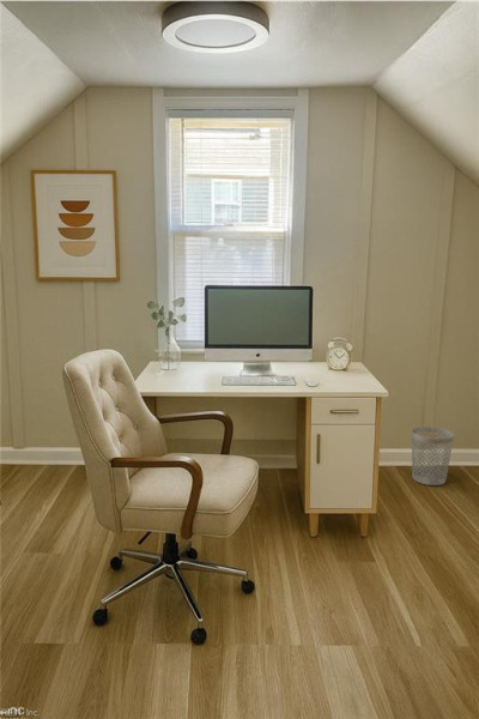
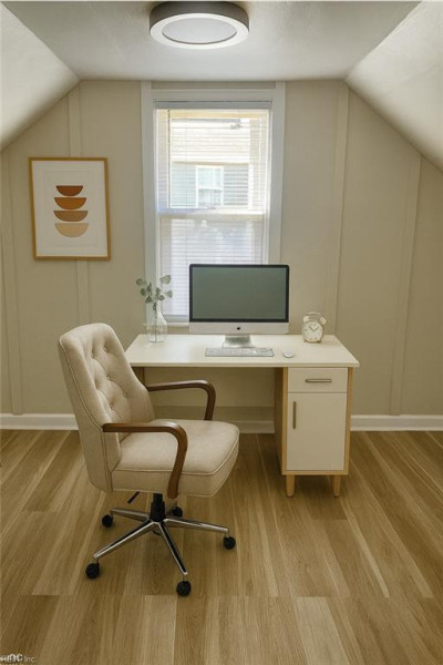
- wastebasket (430, 455)
